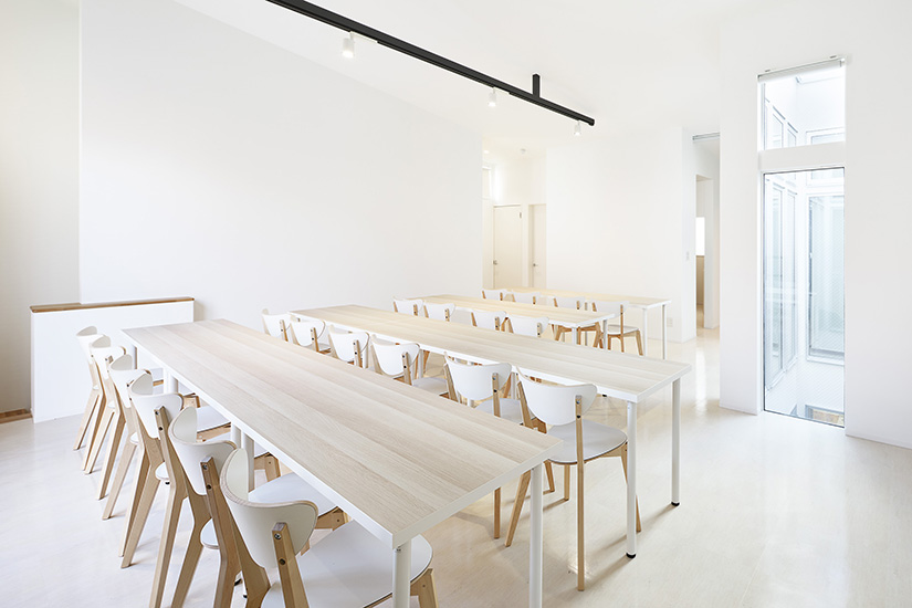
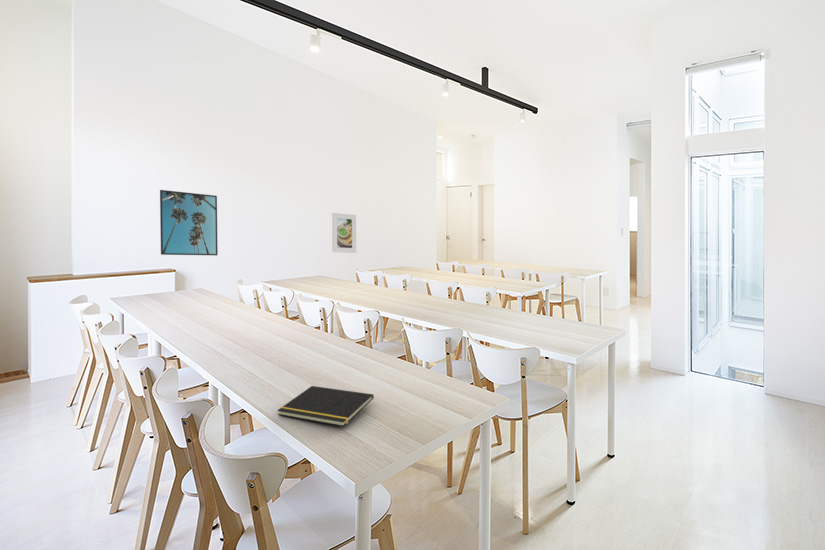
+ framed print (344, 233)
+ notepad (326, 404)
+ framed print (189, 224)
